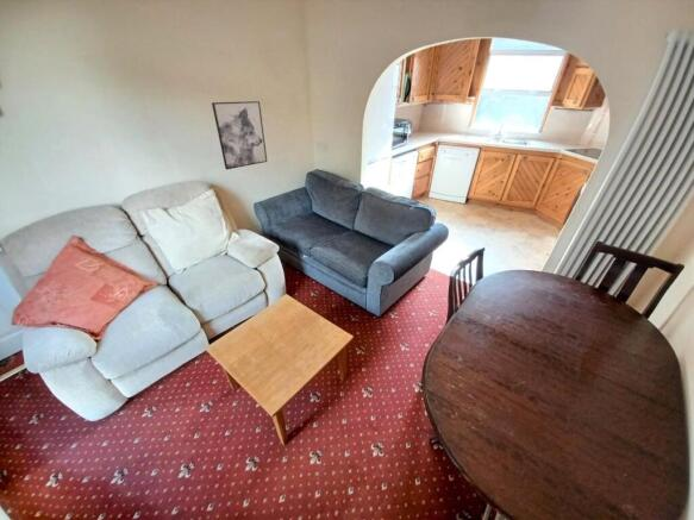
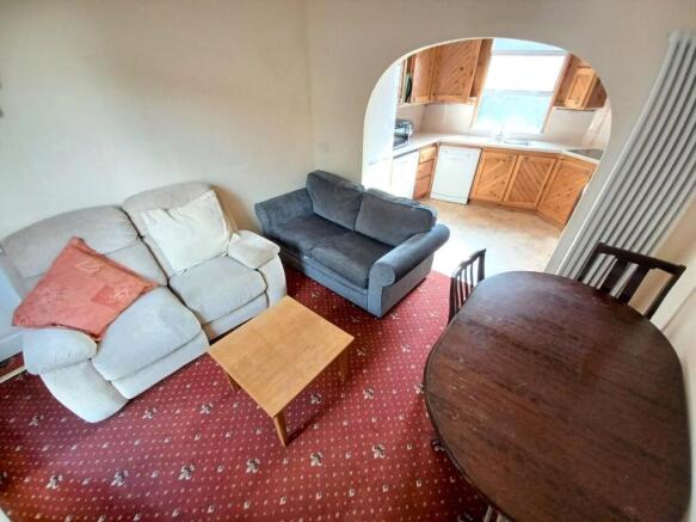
- wall art (242, 134)
